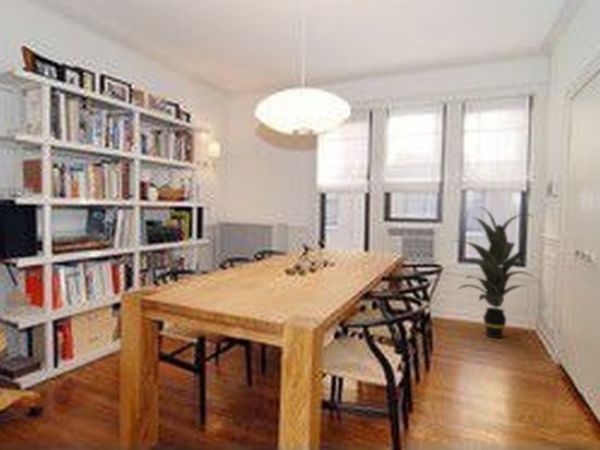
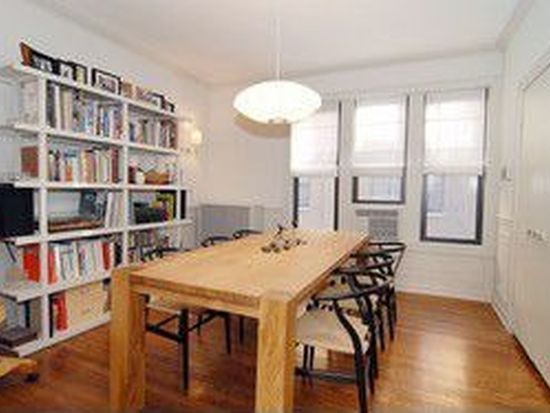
- indoor plant (491, 270)
